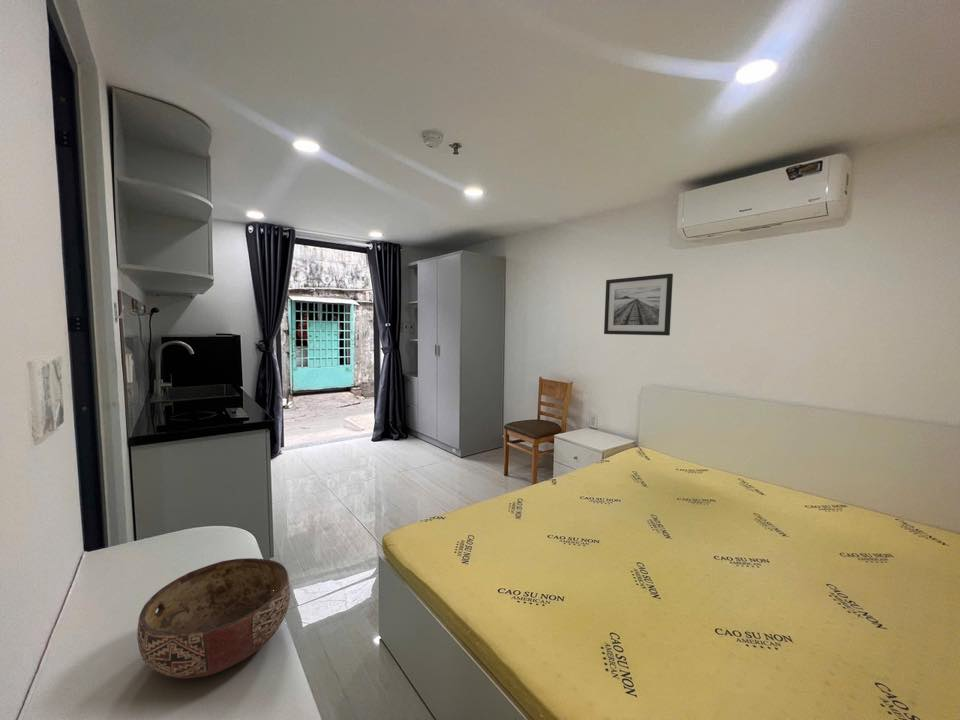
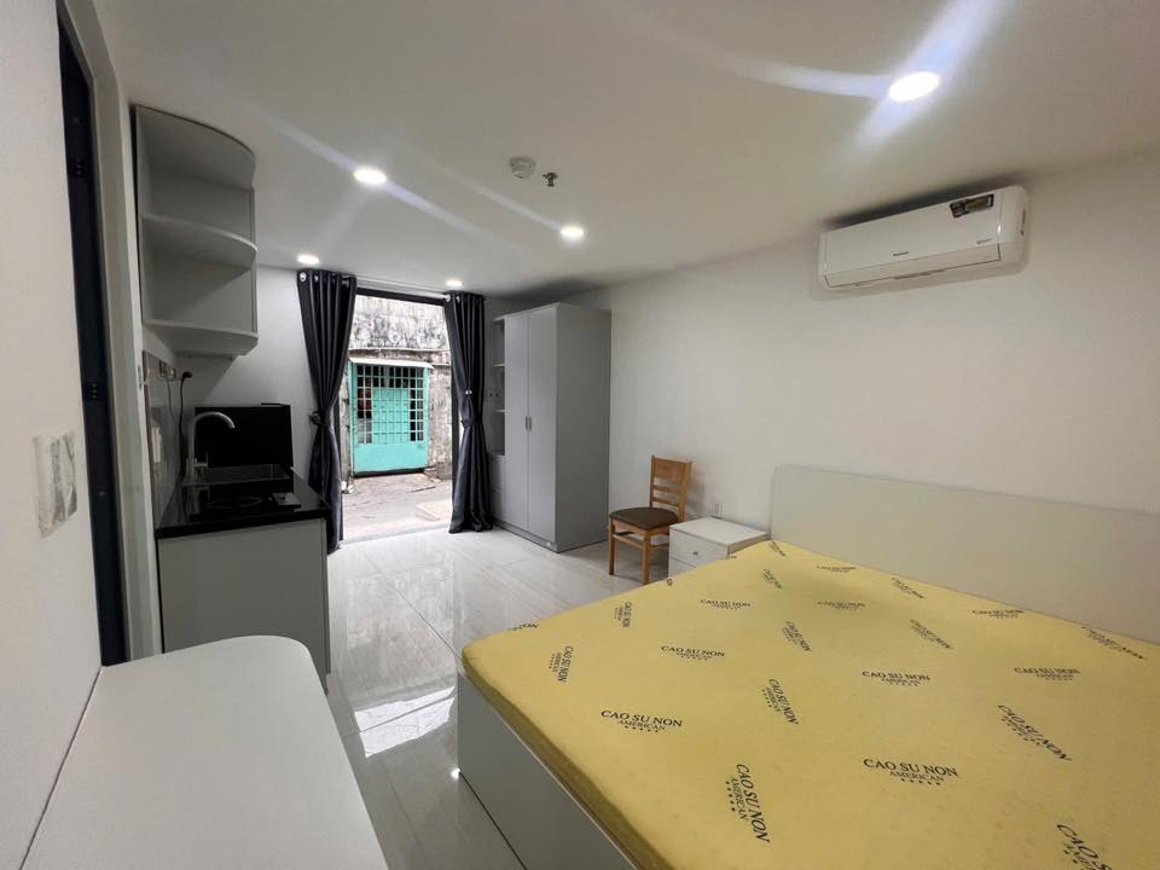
- bowl (221, 615)
- wall art (636, 306)
